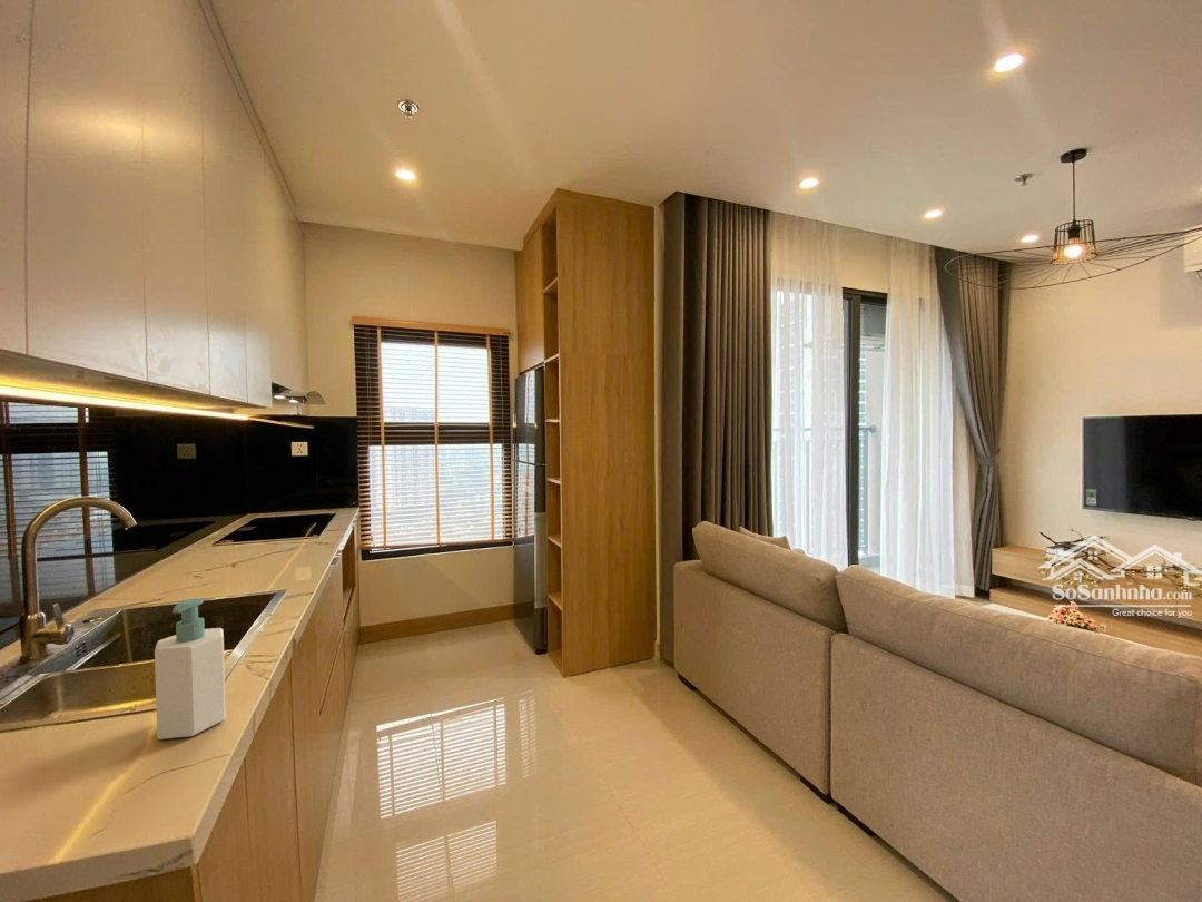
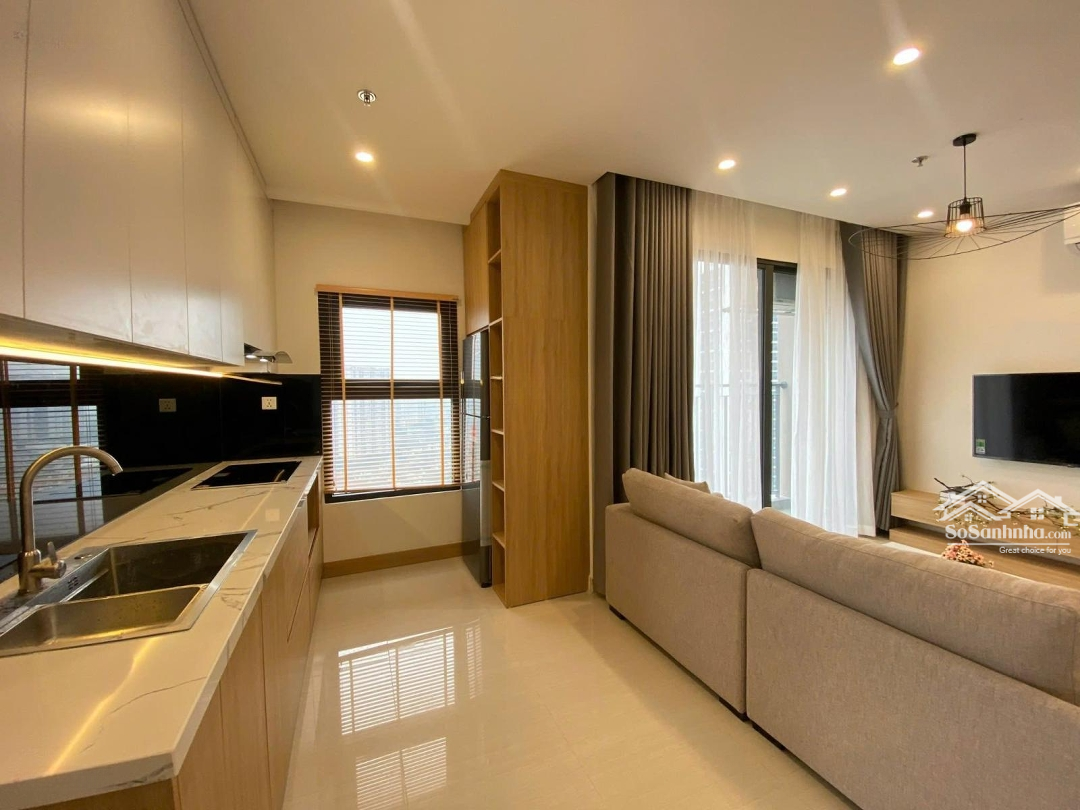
- soap bottle (190, 661)
